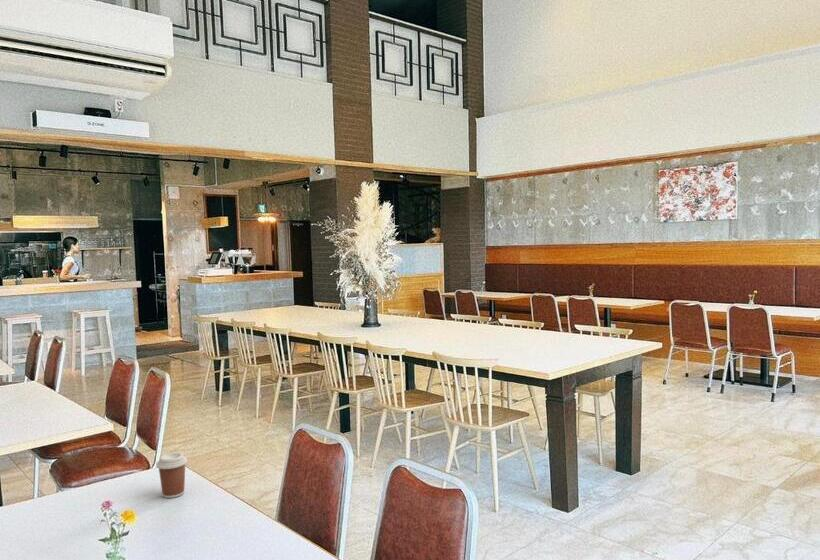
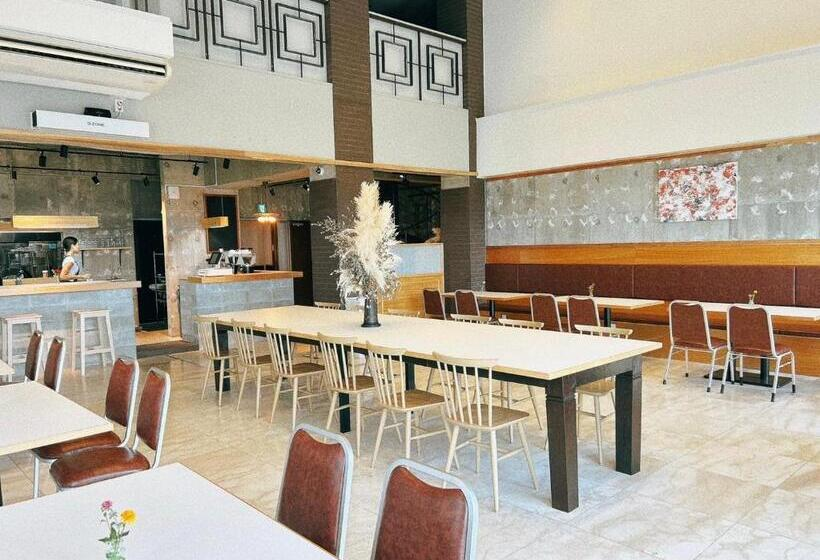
- coffee cup (172, 474)
